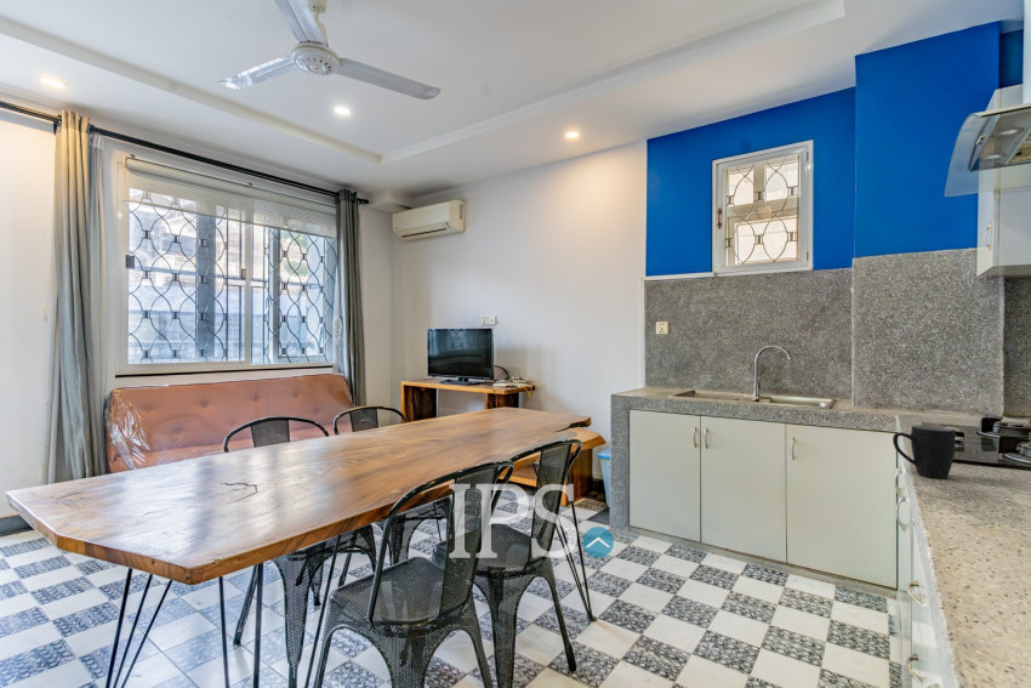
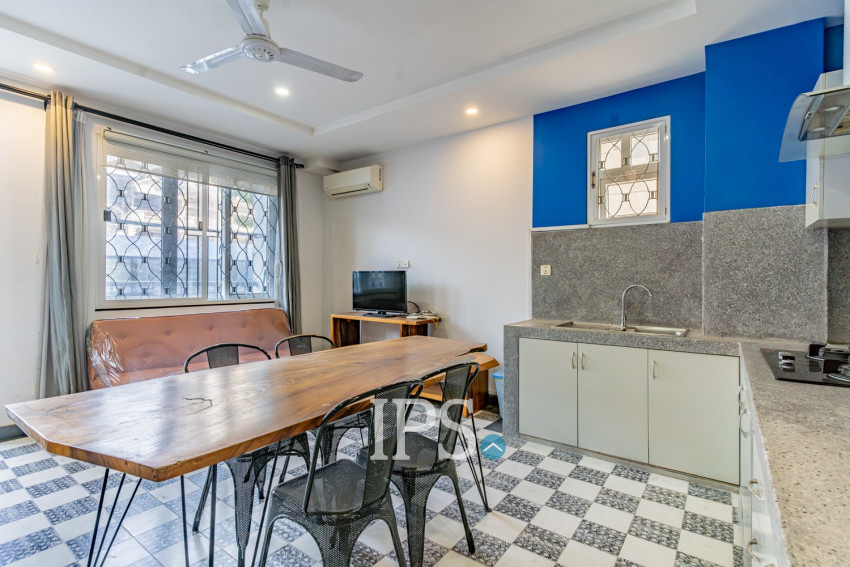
- mug (922, 450)
